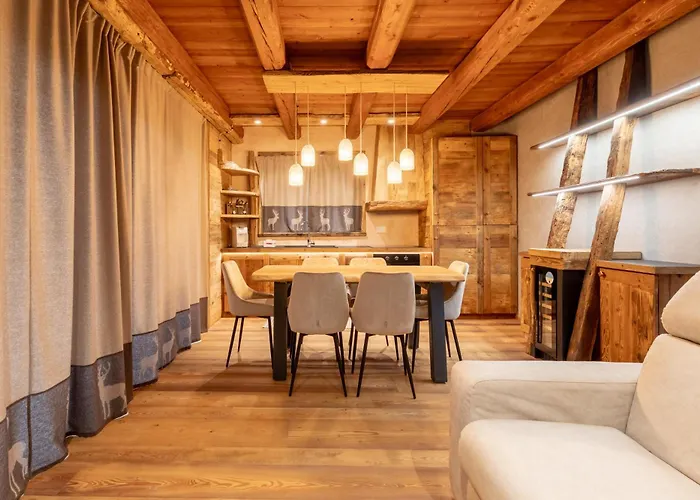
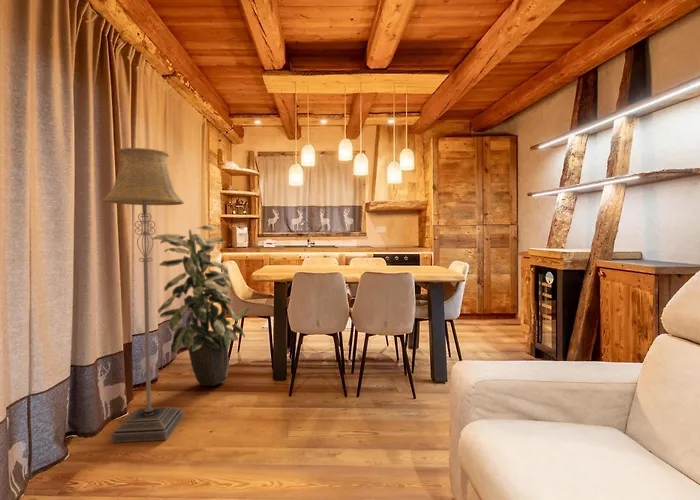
+ floor lamp (146, 292)
+ indoor plant (201, 305)
